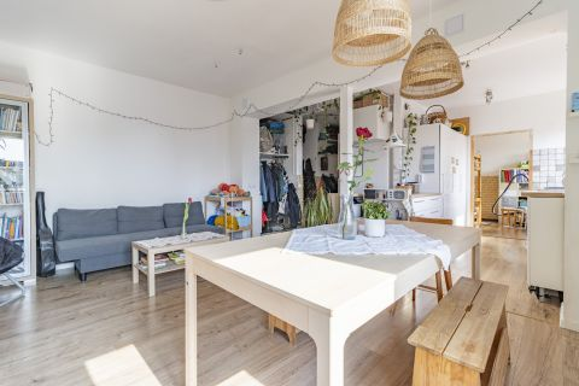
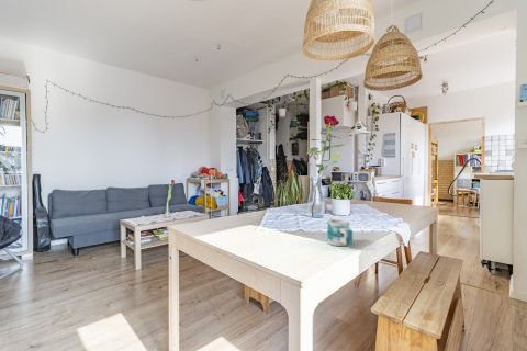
+ mug (340, 233)
